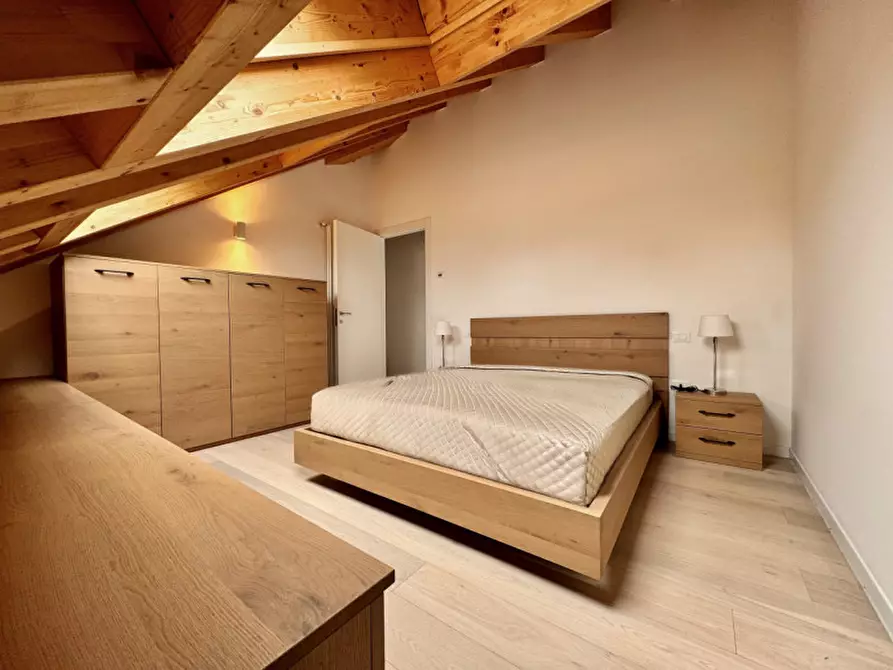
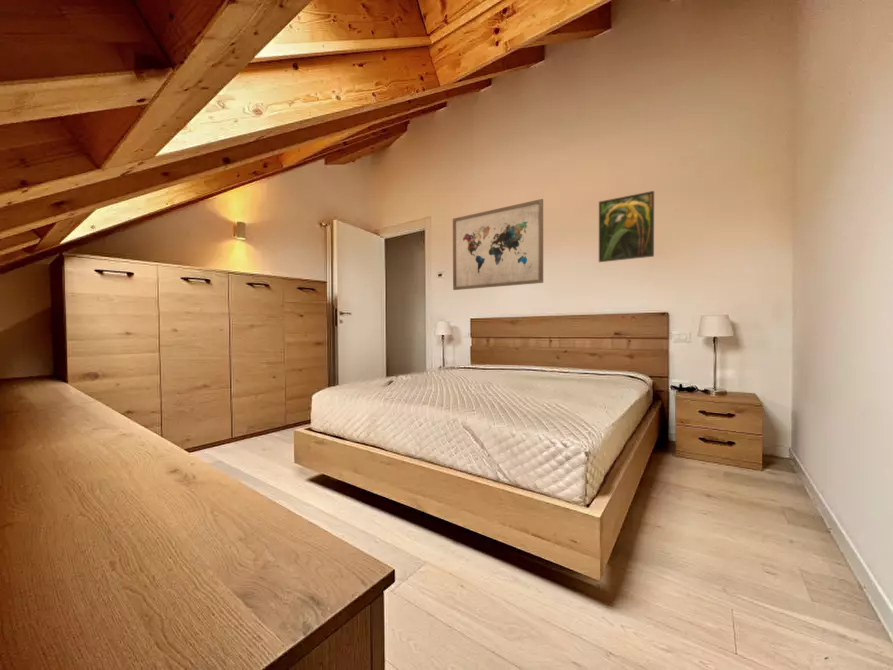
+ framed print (625, 228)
+ wall art (494, 248)
